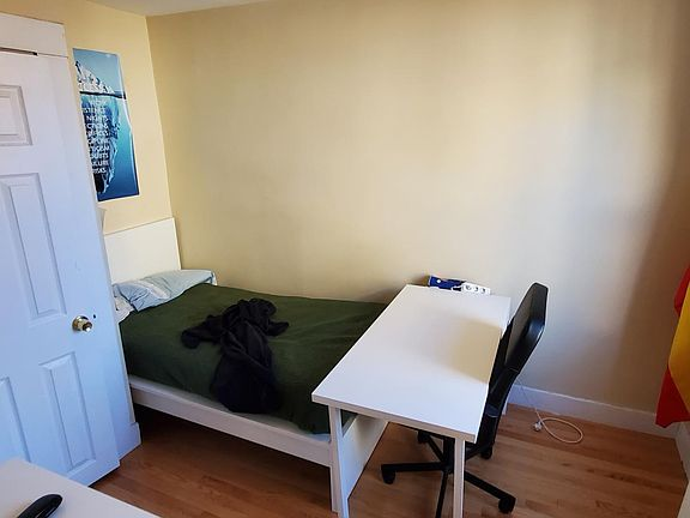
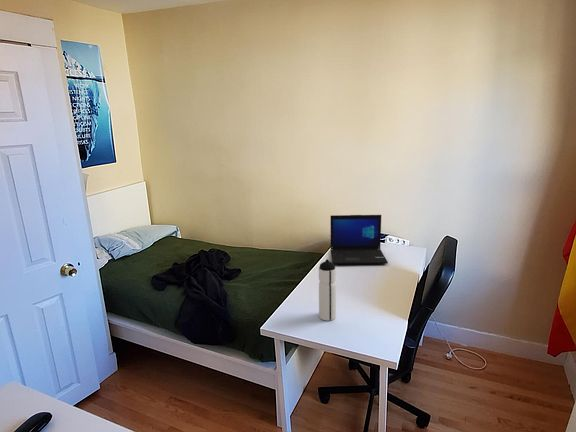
+ laptop (357, 238)
+ water bottle (327, 288)
